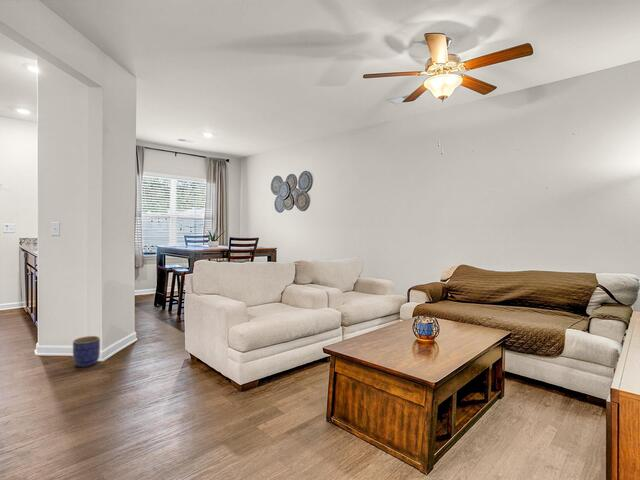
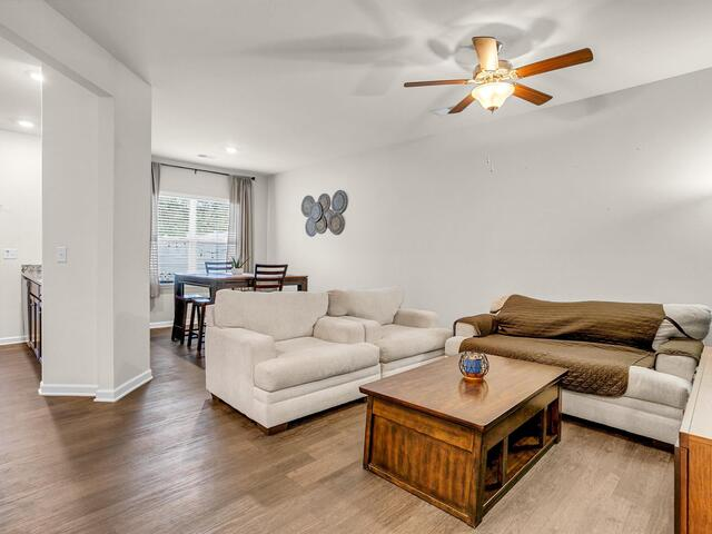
- planter (86, 351)
